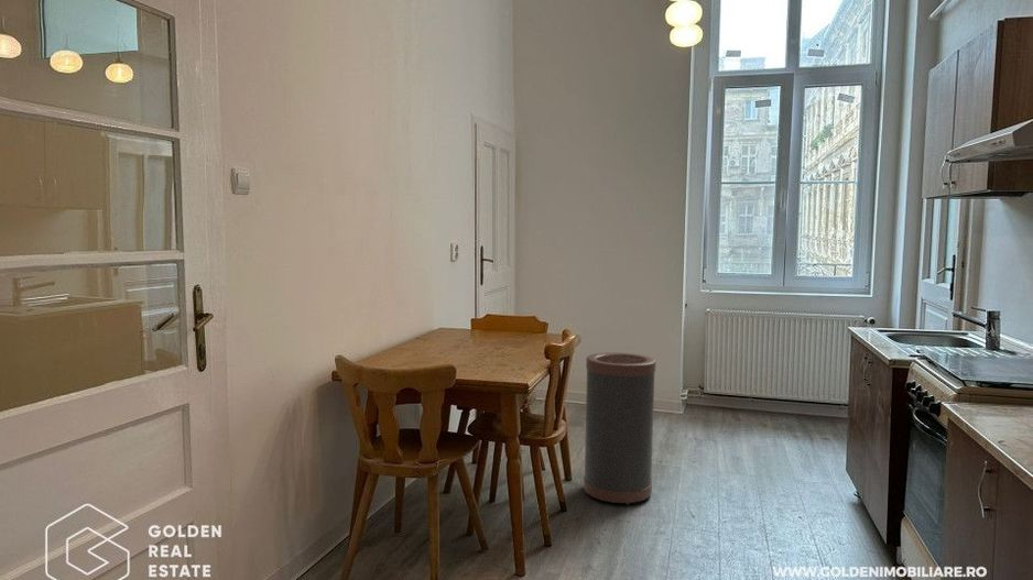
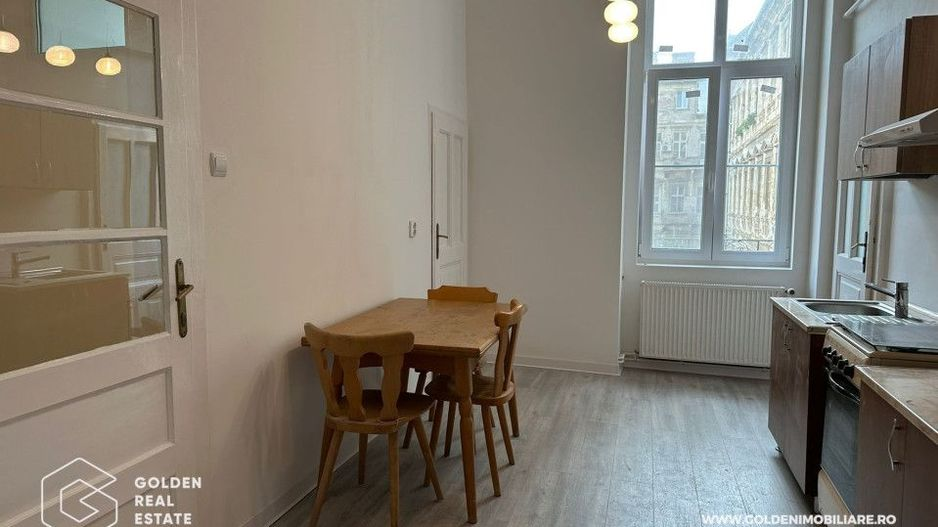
- trash can (619, 426)
